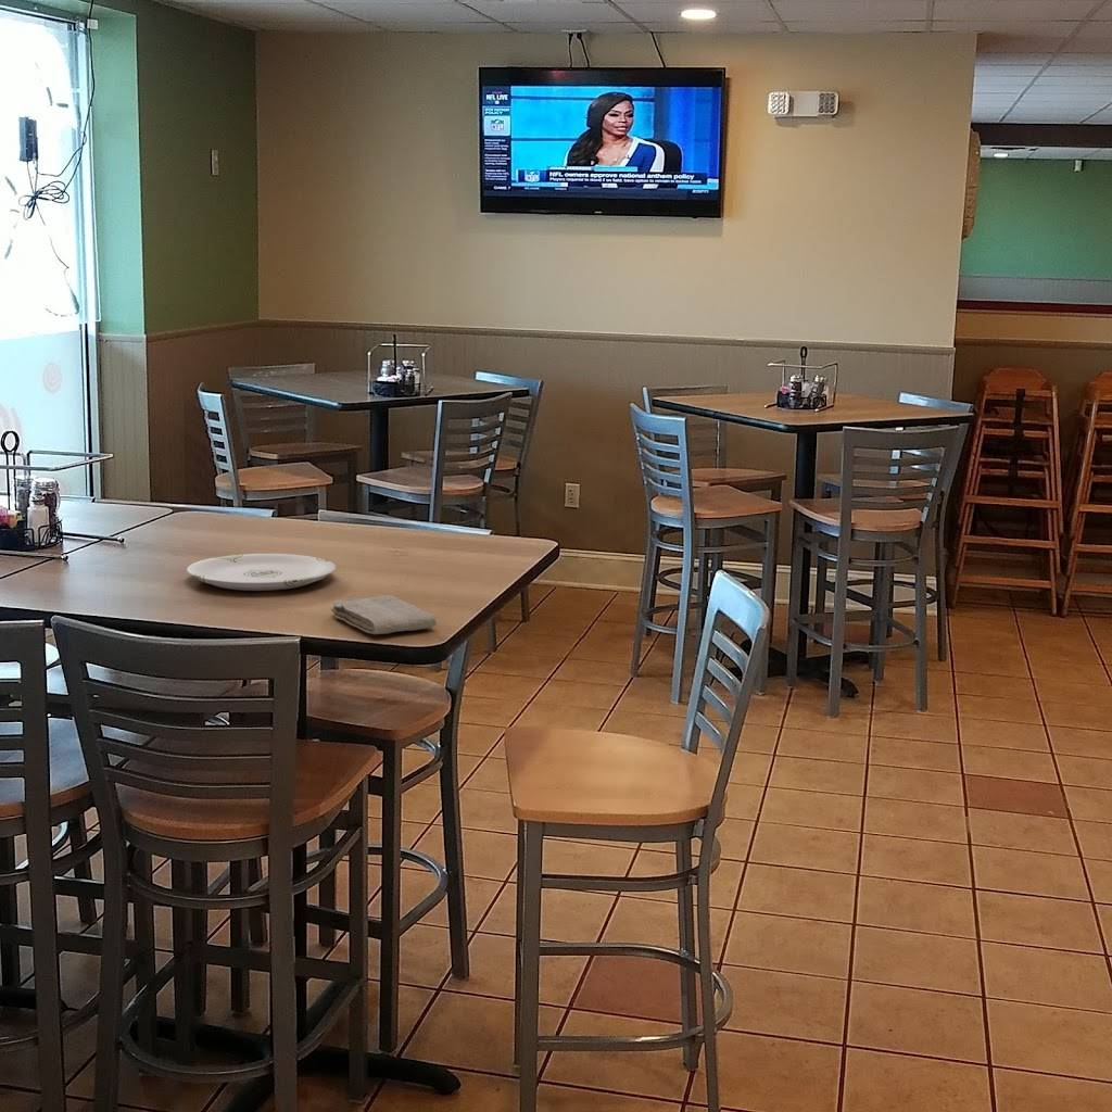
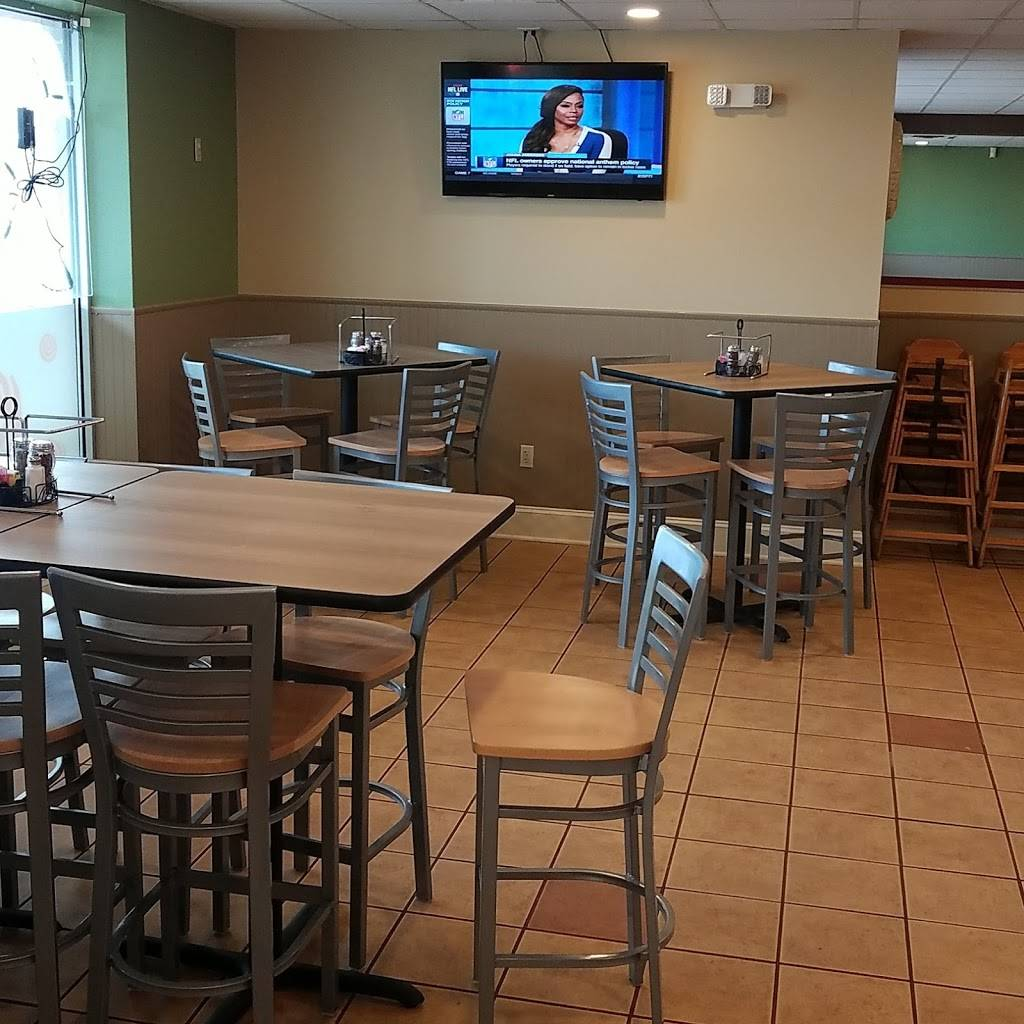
- washcloth (381, 612)
- plate (262, 572)
